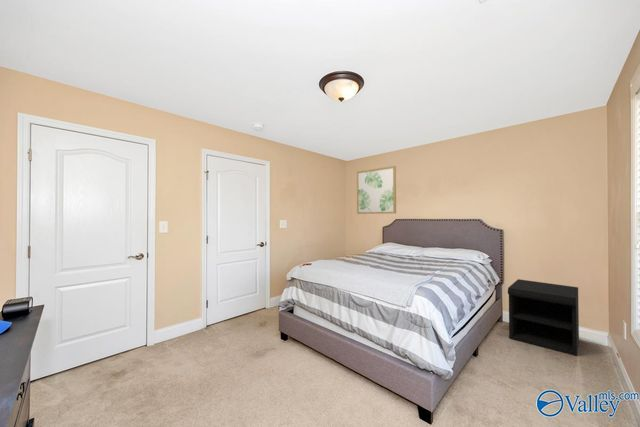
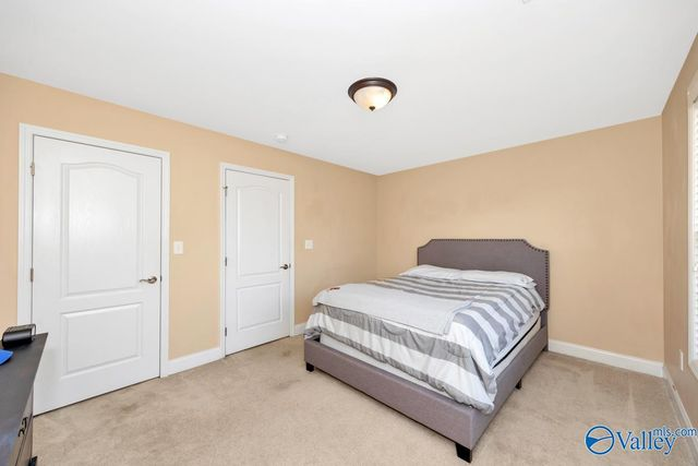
- wall art (375, 191)
- nightstand (543, 313)
